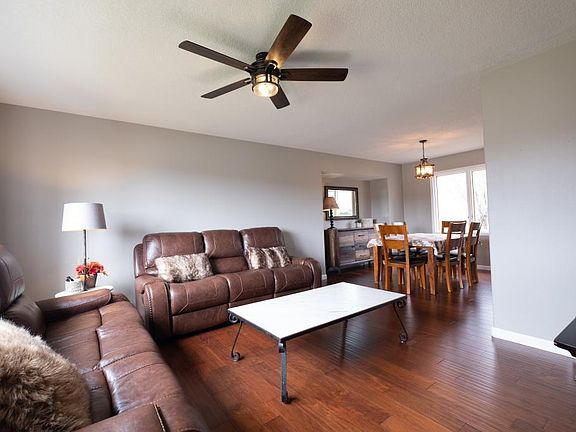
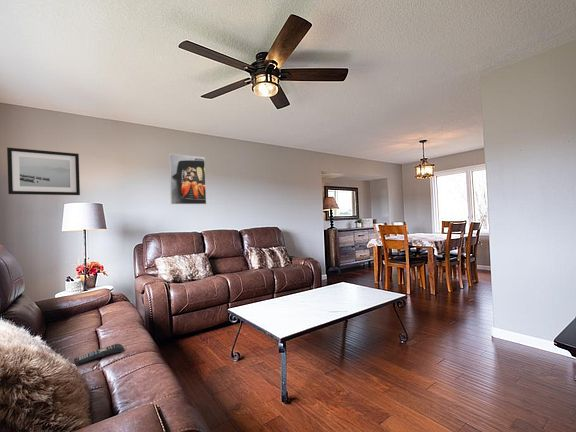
+ remote control (100, 353)
+ wall art (45, 172)
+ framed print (188, 179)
